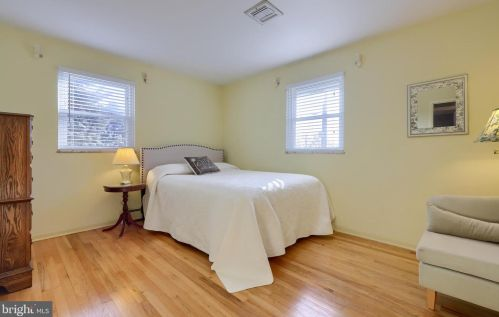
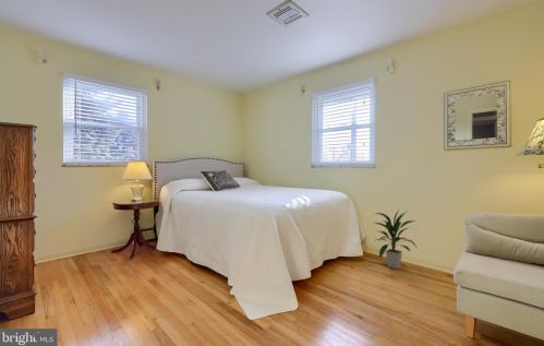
+ indoor plant (391, 237)
